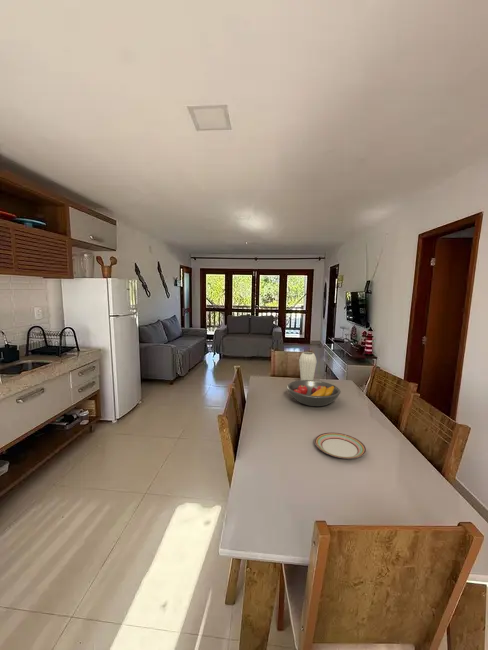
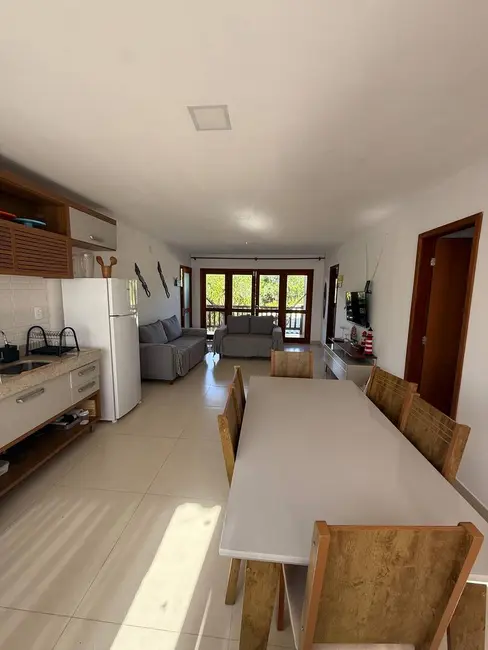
- fruit bowl (313, 392)
- vase (307, 369)
- plate (339, 446)
